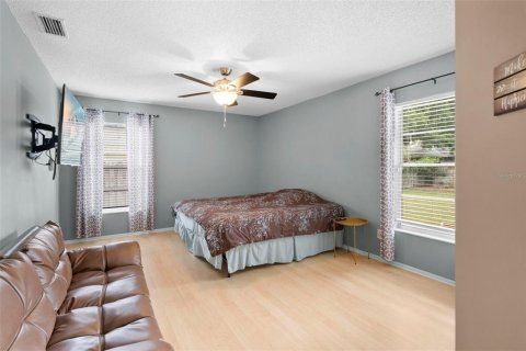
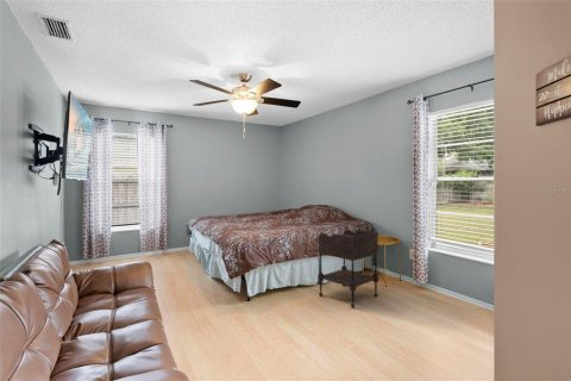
+ side table (344, 263)
